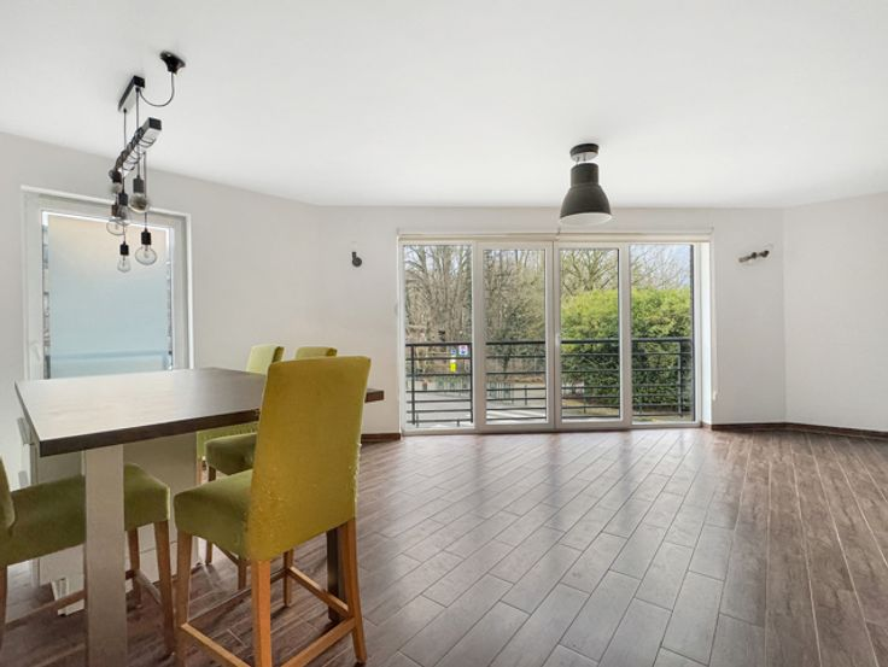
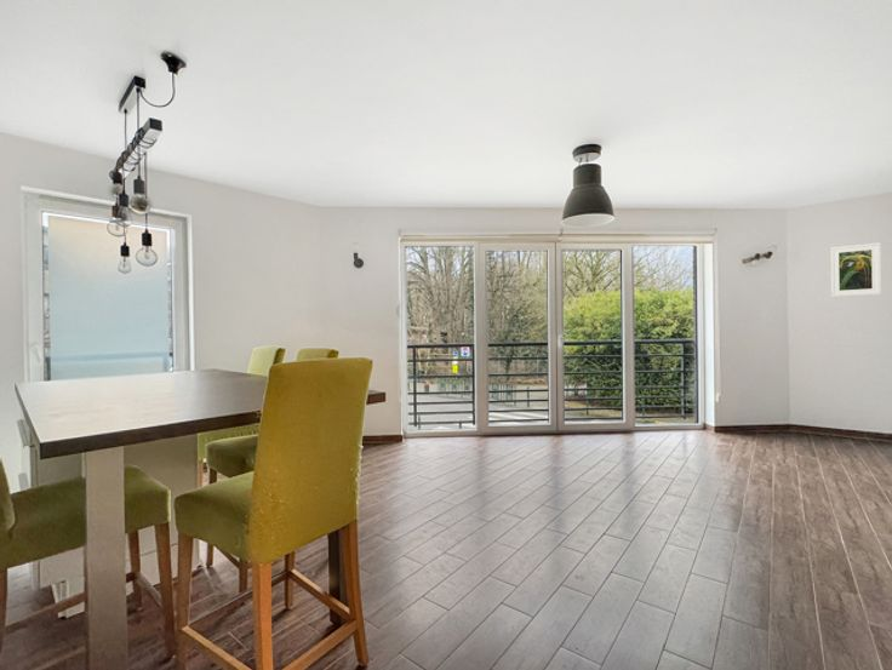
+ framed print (854, 270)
